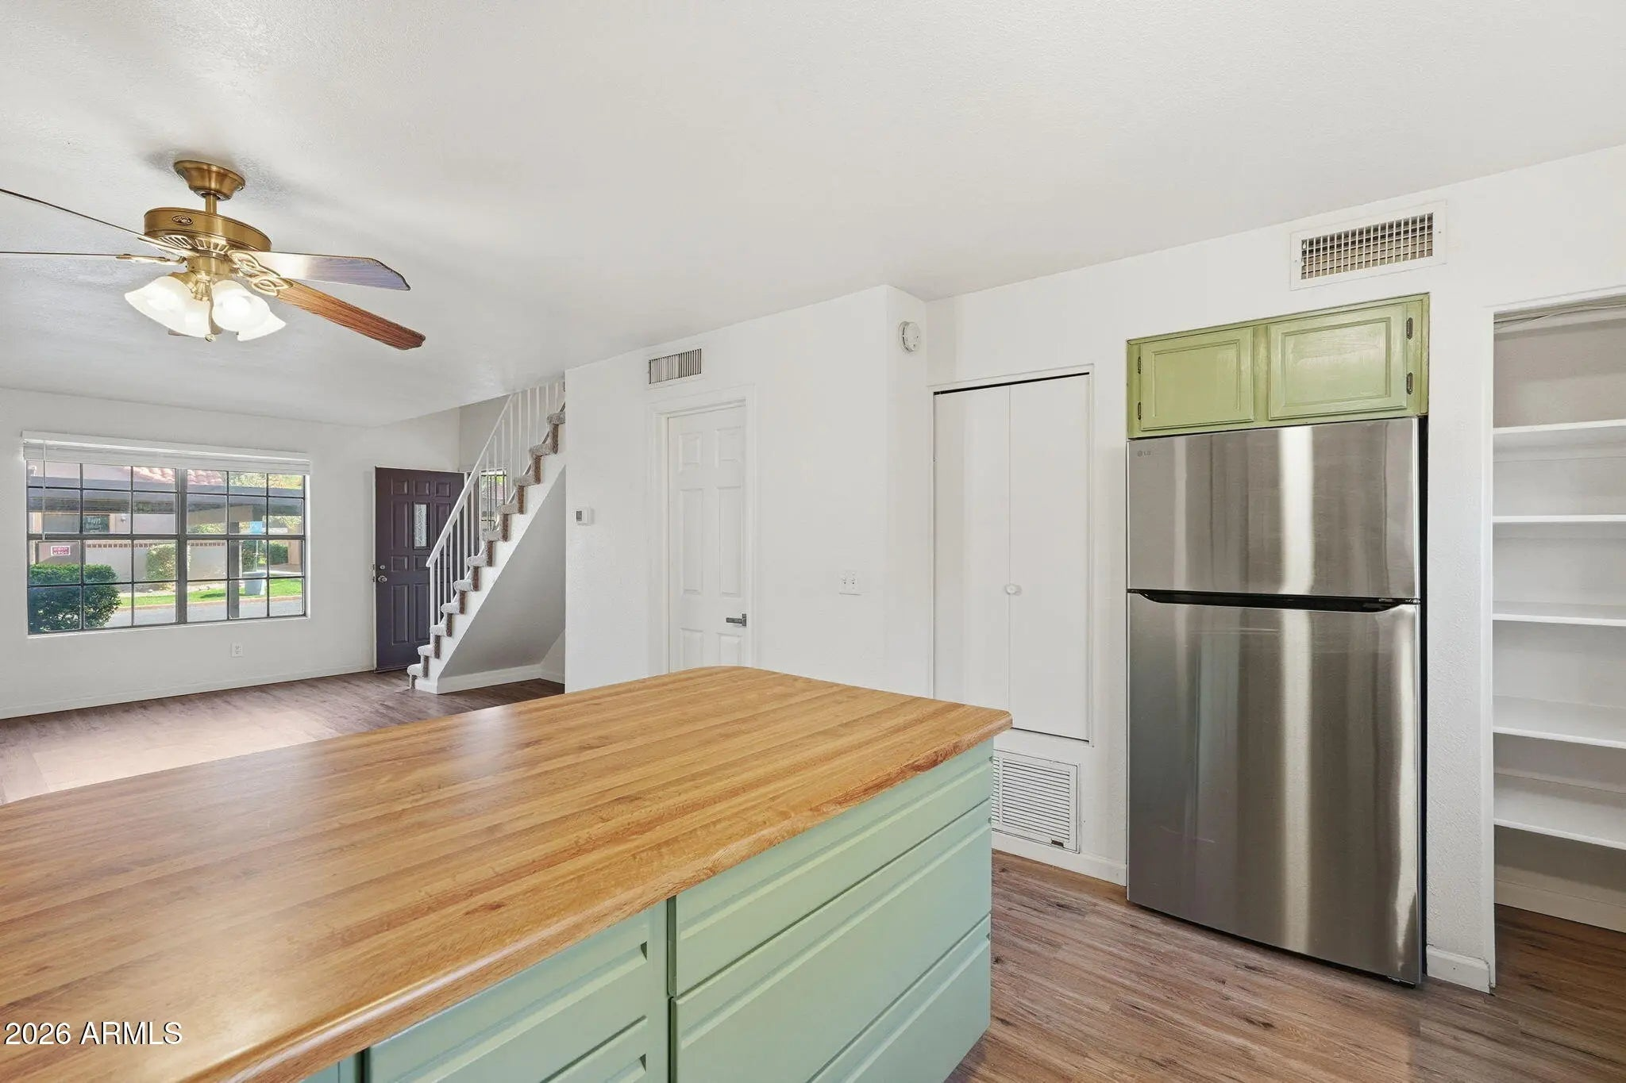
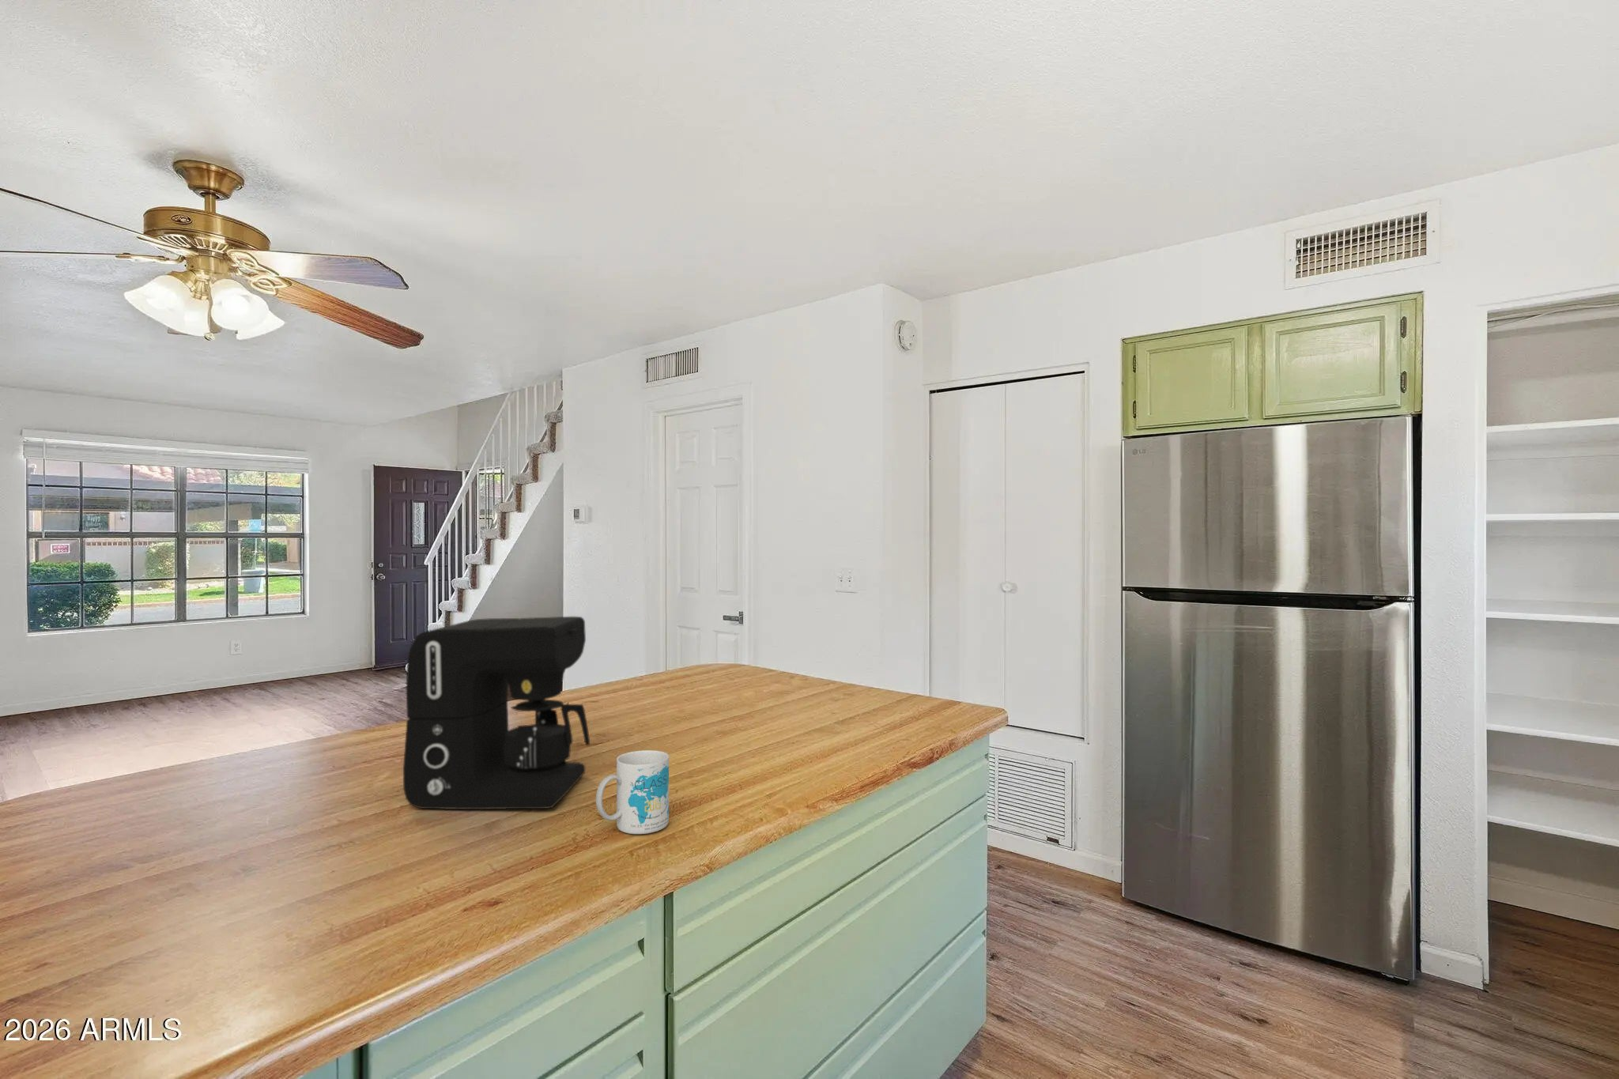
+ mug (632, 794)
+ coffee maker (507, 707)
